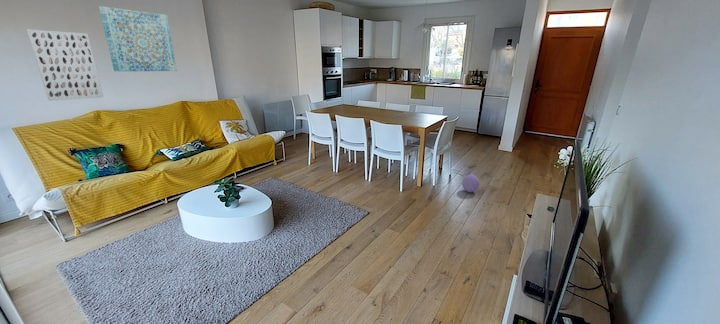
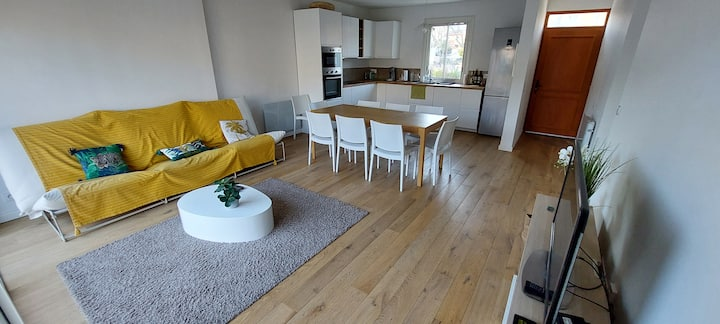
- wall art (68, 66)
- ball (470, 183)
- wall art (141, 41)
